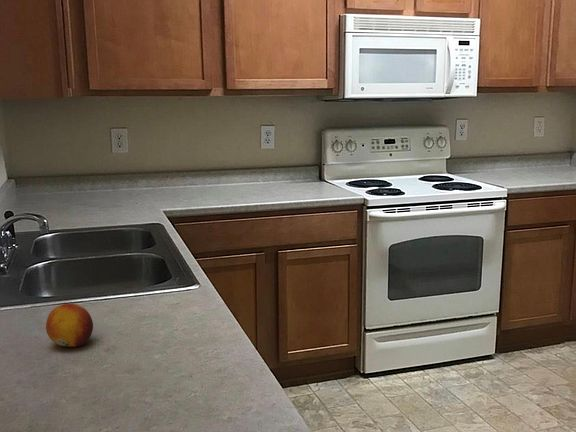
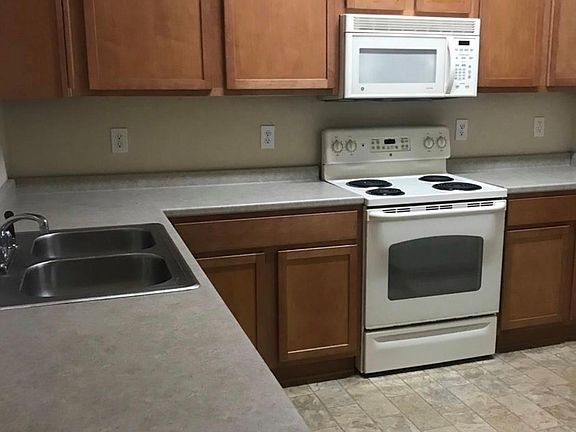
- fruit (69, 323)
